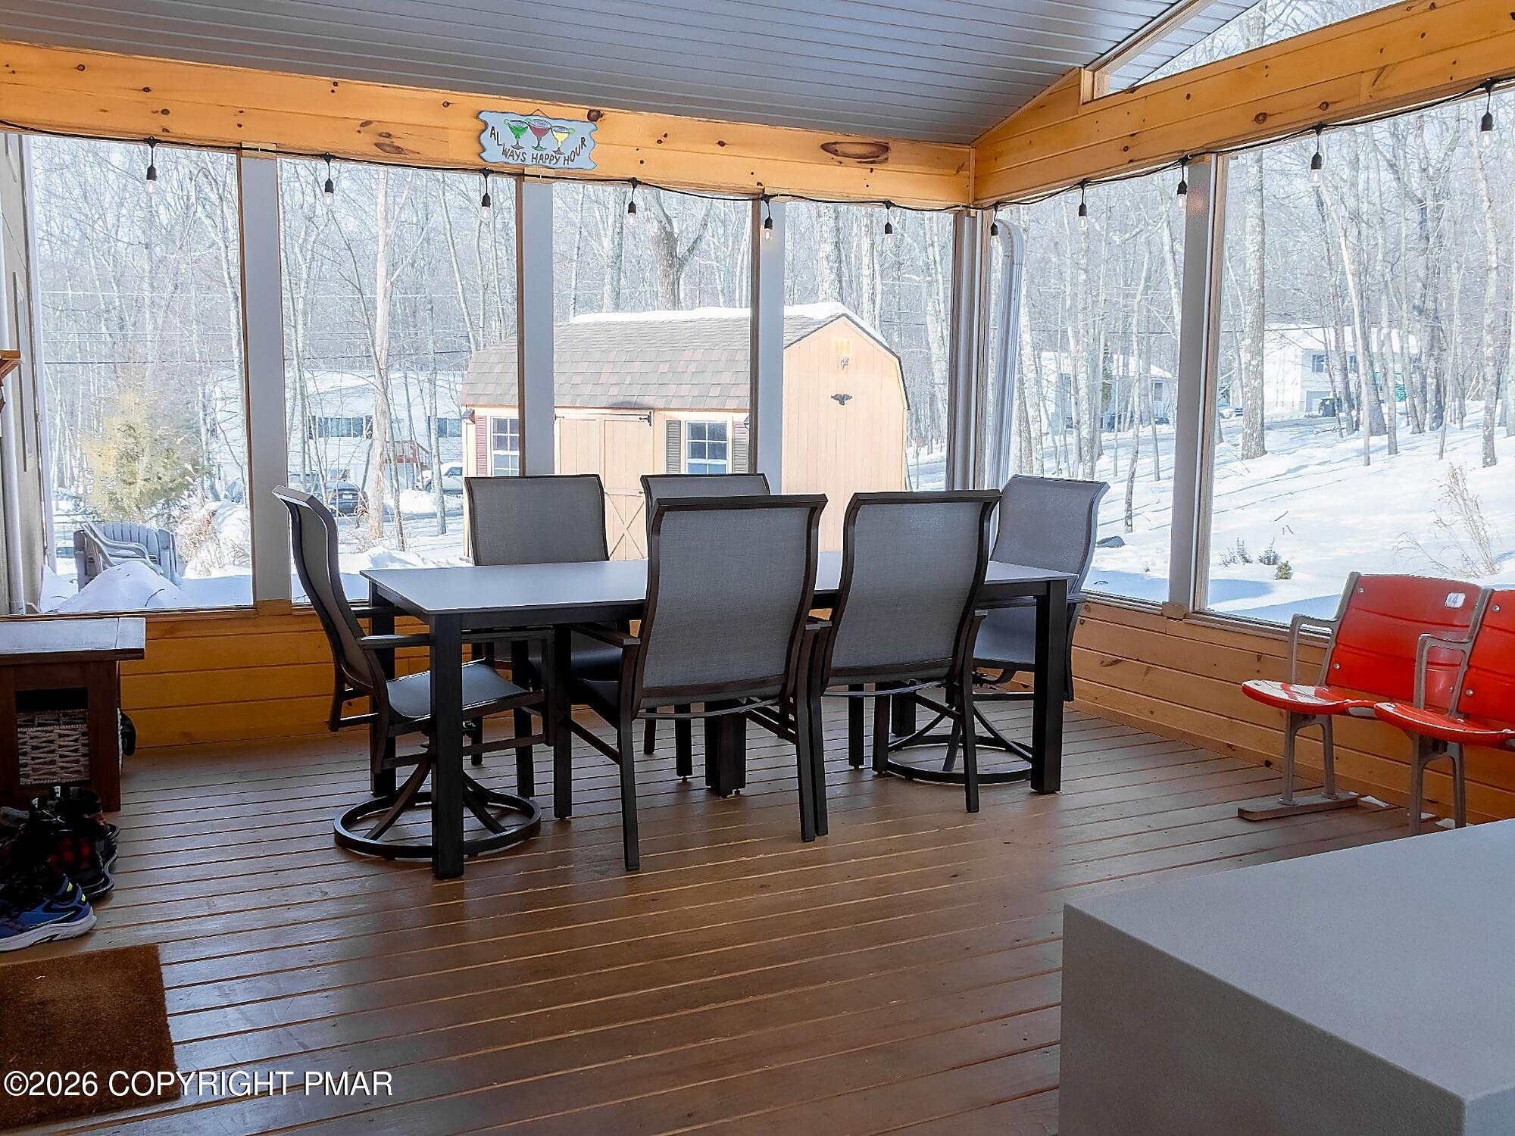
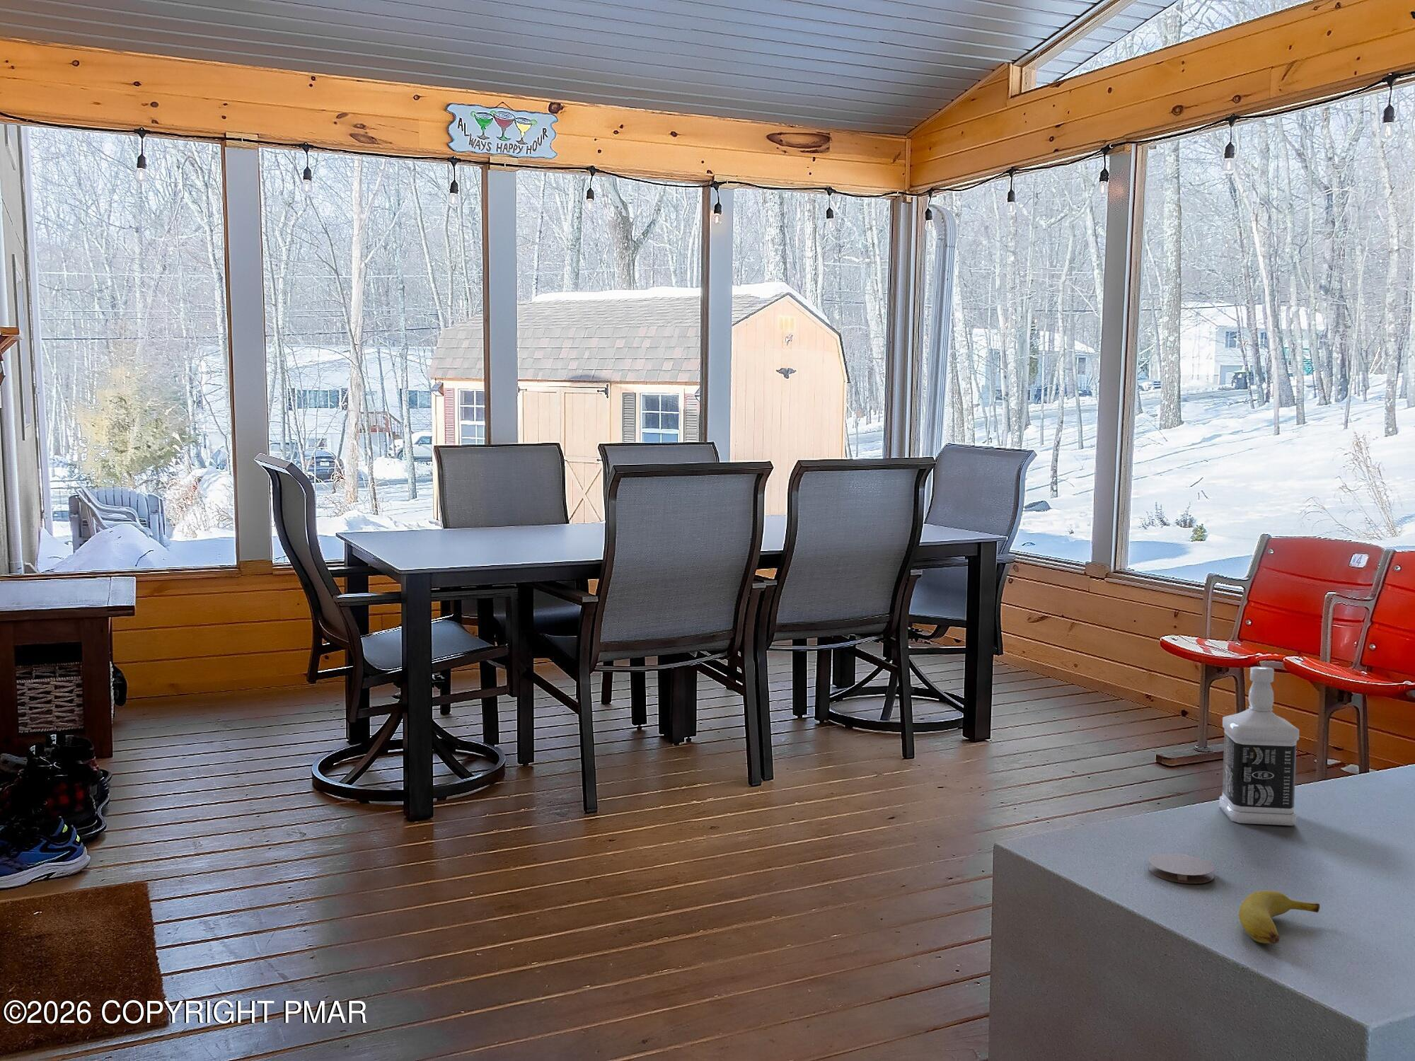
+ banana (1277, 915)
+ coaster (1181, 868)
+ bottle (1259, 741)
